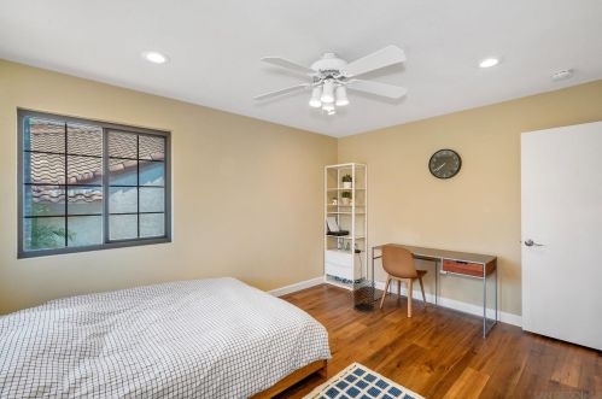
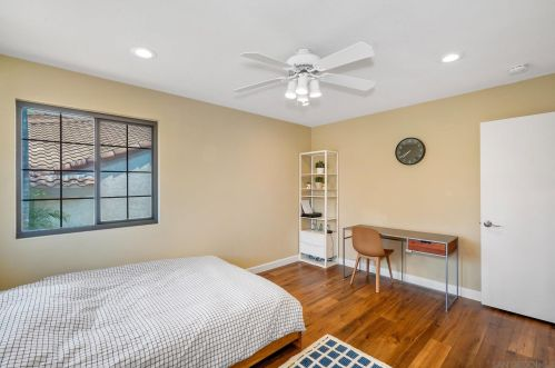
- waste bin (363, 294)
